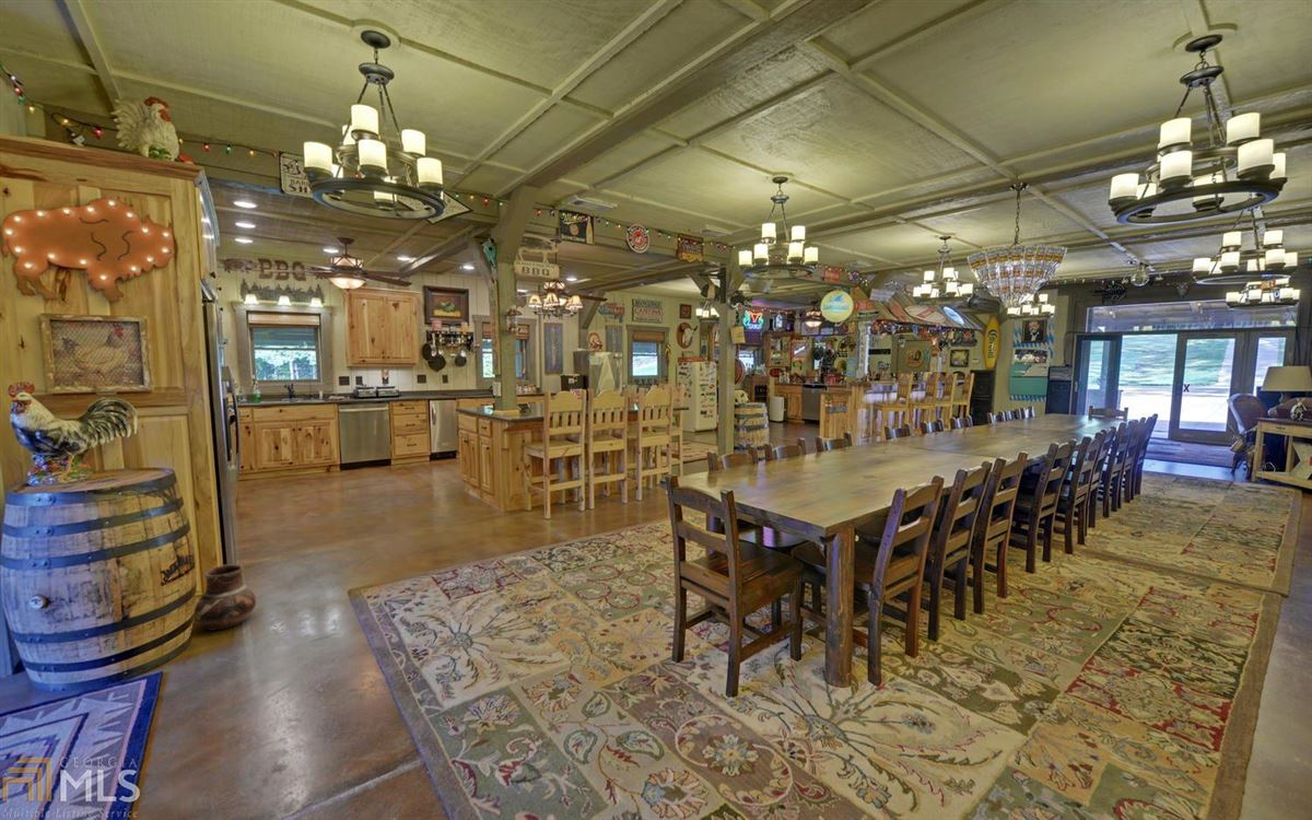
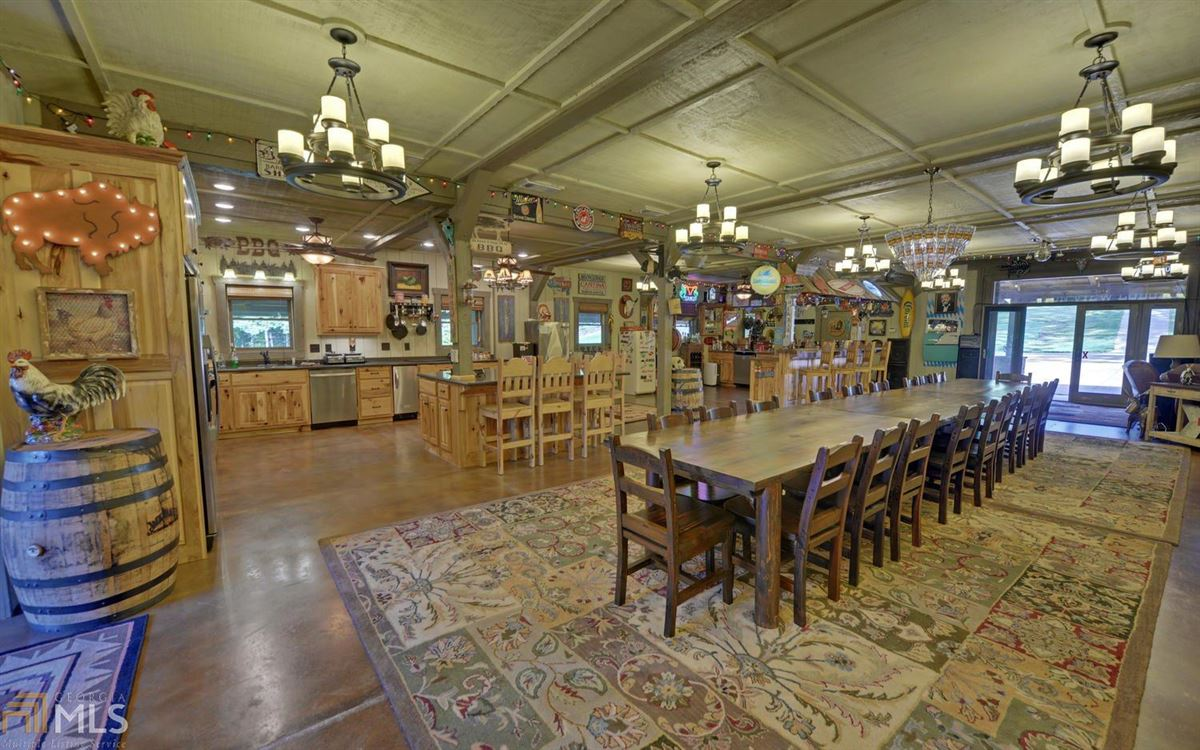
- ceramic pot (224, 596)
